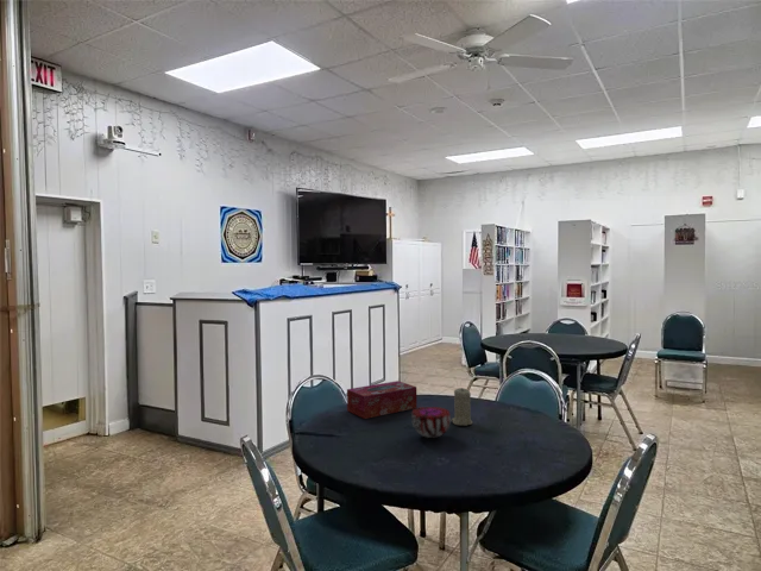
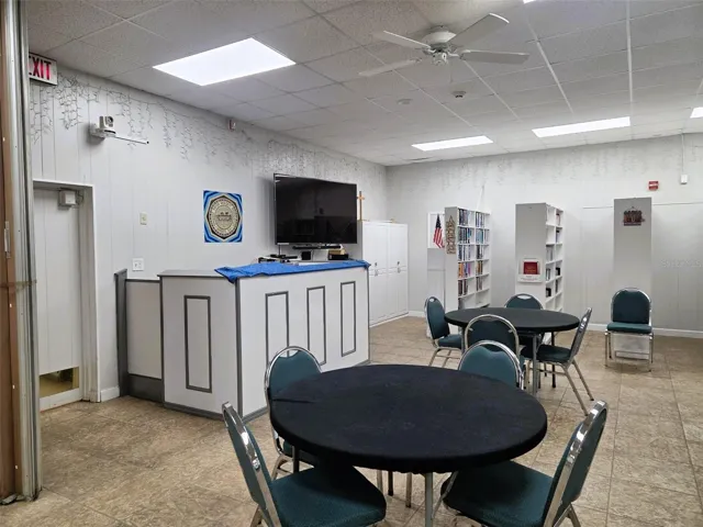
- tissue box (382, 399)
- decorative bowl (430, 423)
- candle (461, 404)
